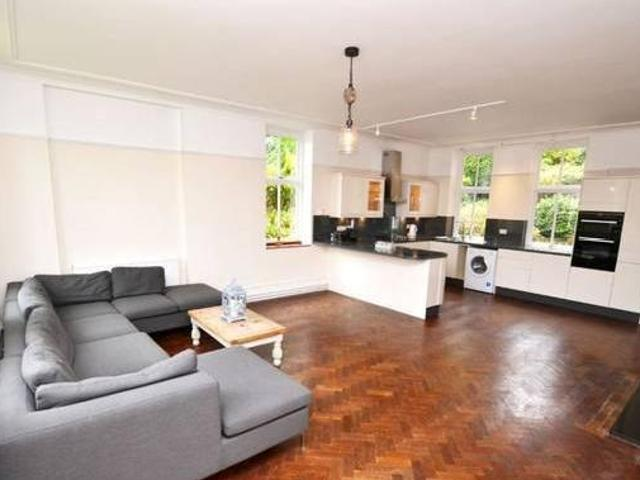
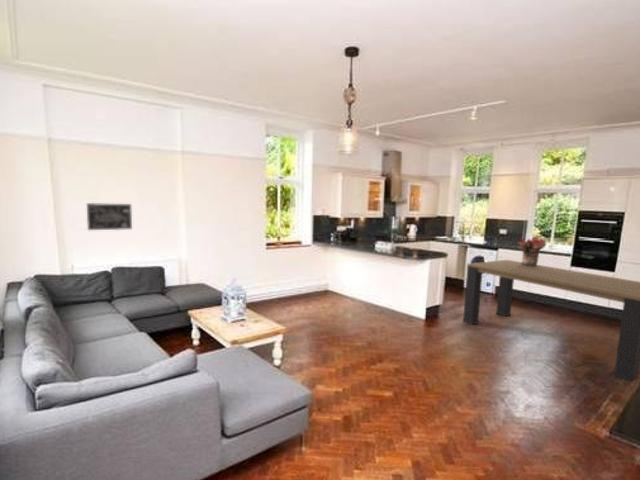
+ wall art (110, 216)
+ bouquet (529, 250)
+ dining table (556, 288)
